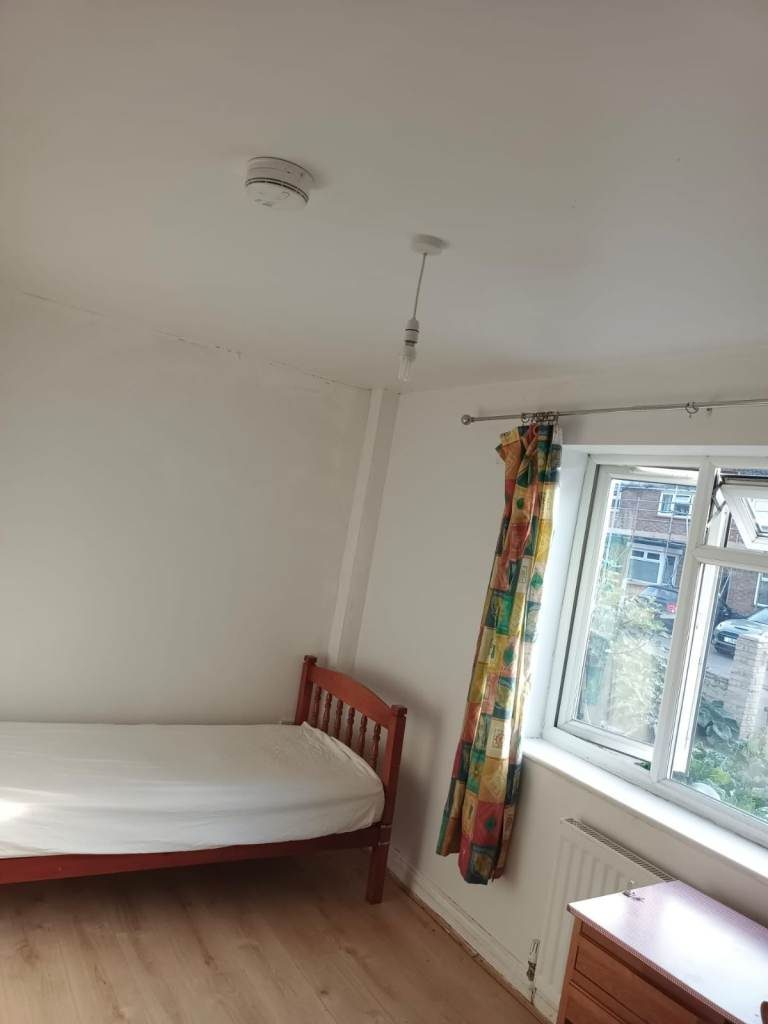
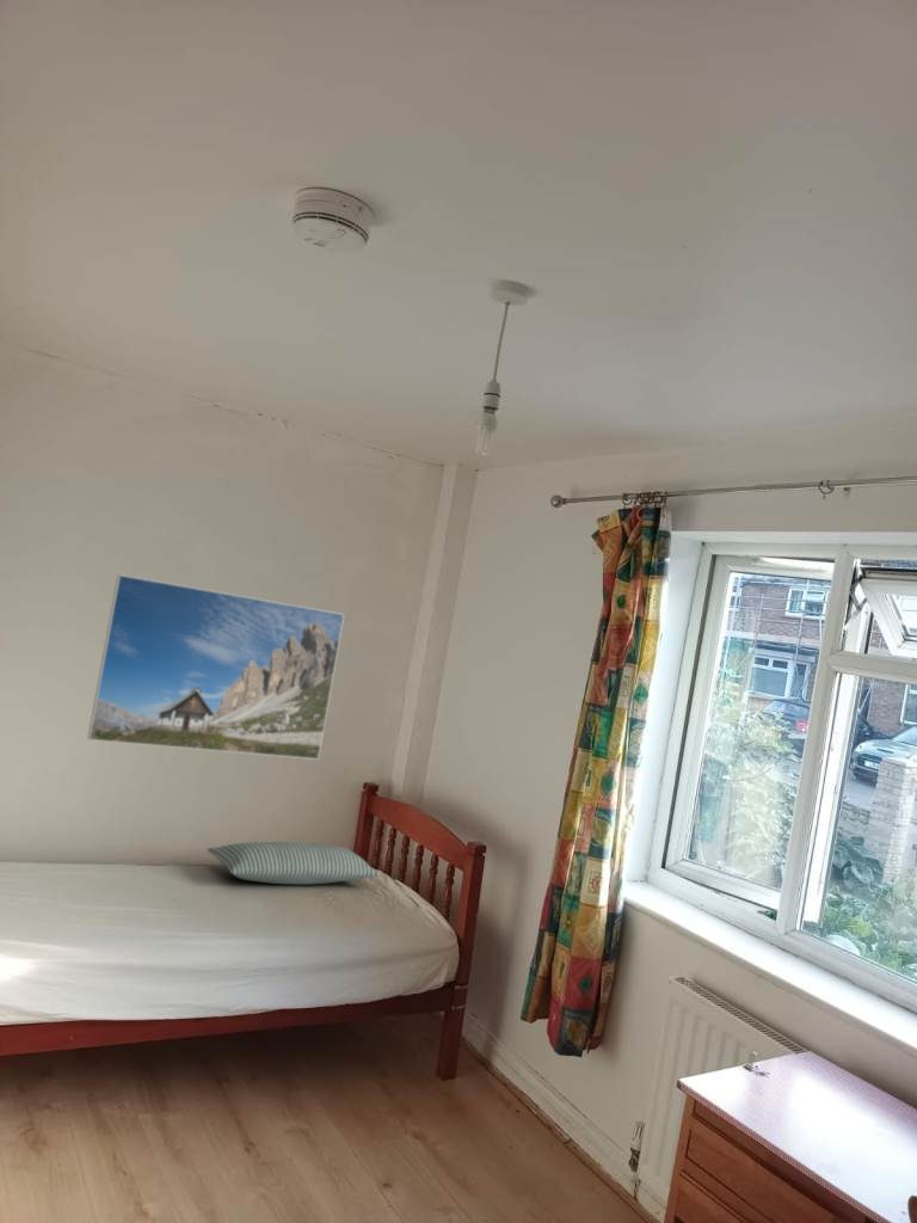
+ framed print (223, 671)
+ pillow (295, 862)
